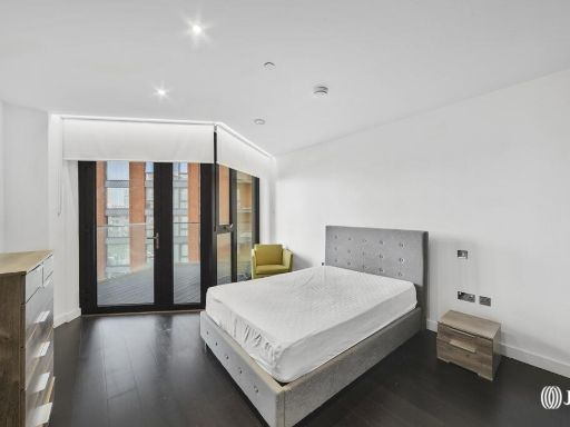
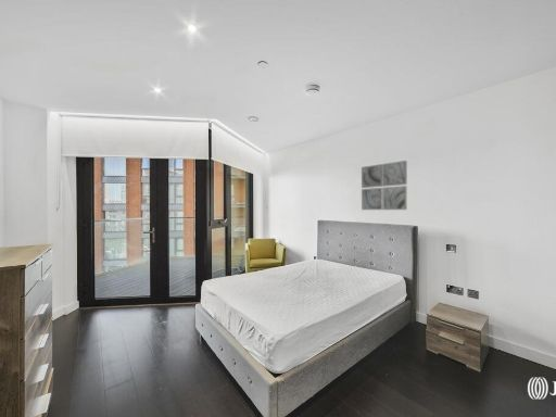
+ wall art (382, 186)
